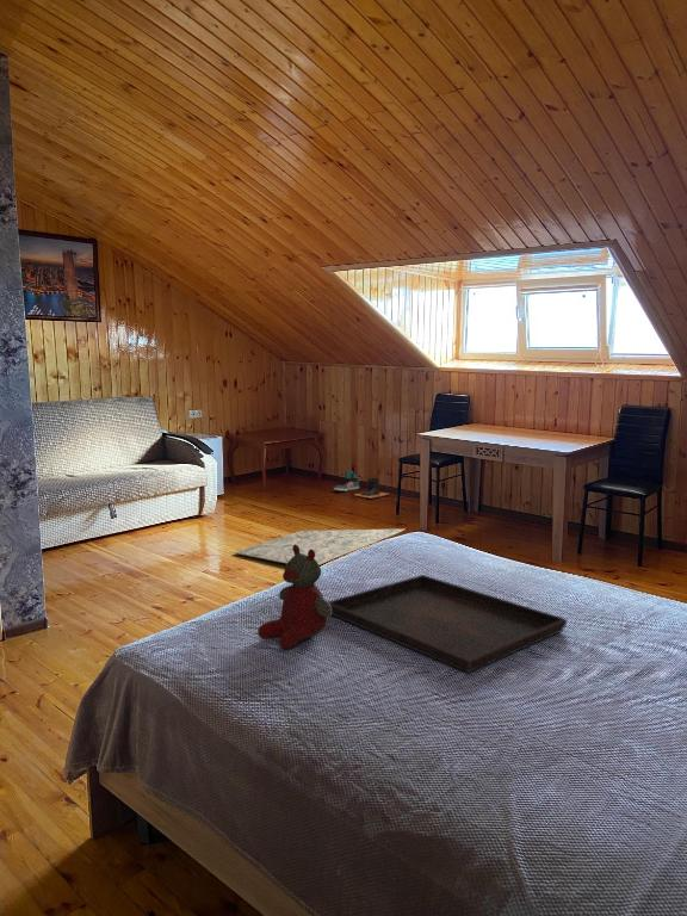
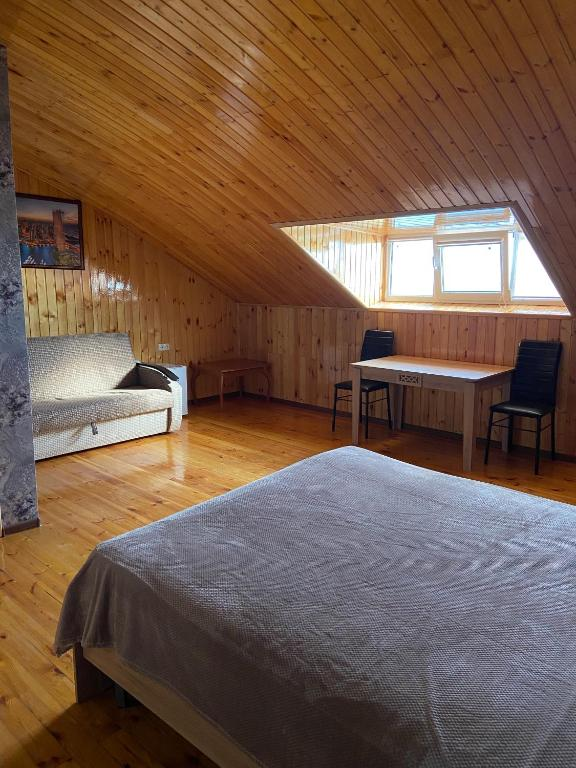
- boots (371, 487)
- serving tray (441, 615)
- stuffed bear (293, 594)
- sneaker (346, 479)
- rug (329, 538)
